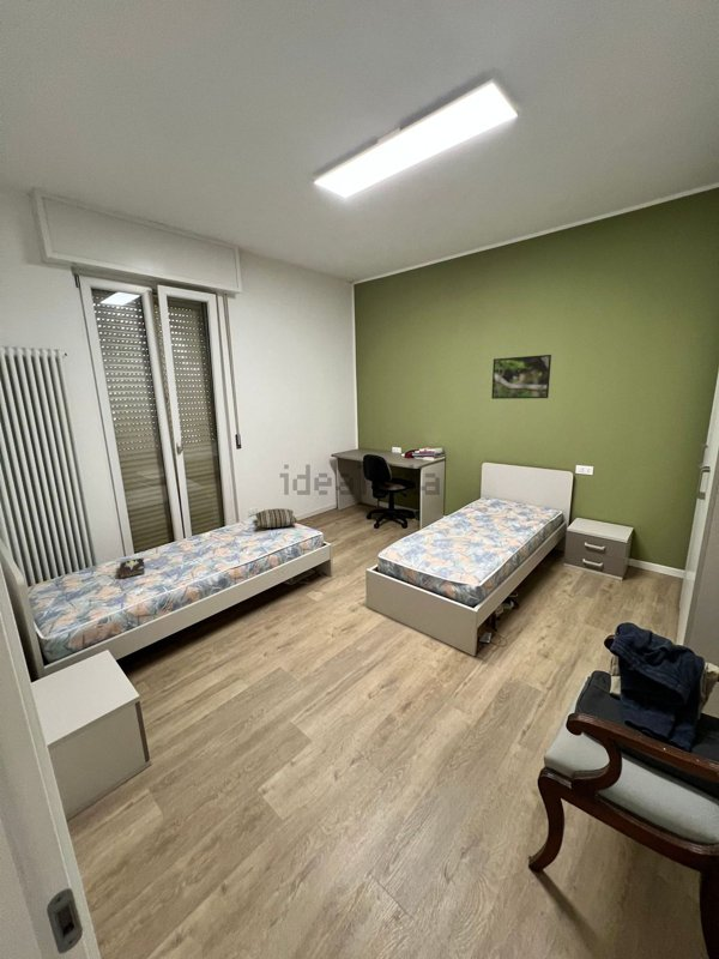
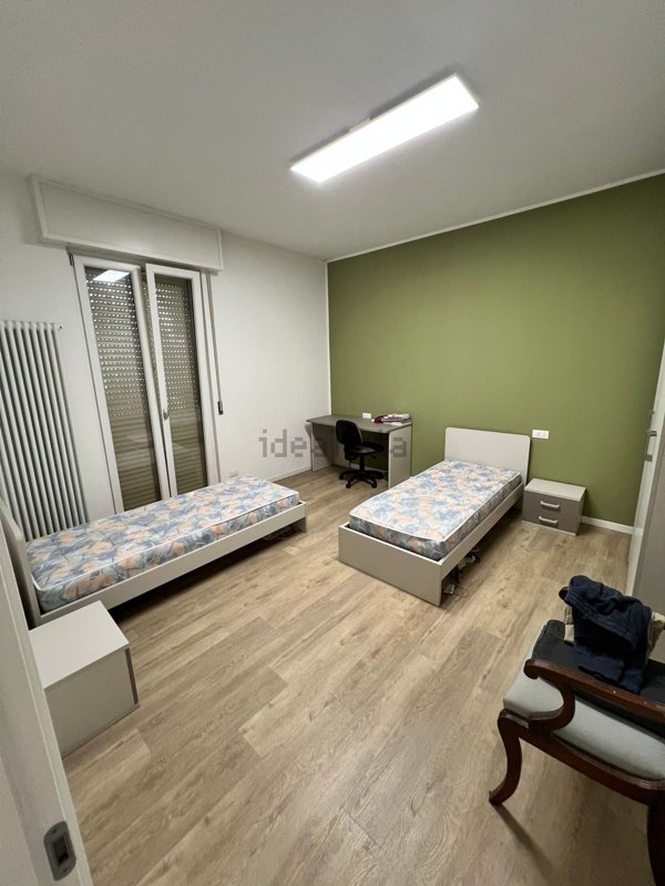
- hardback book (132, 567)
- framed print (519, 378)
- pillow (276, 517)
